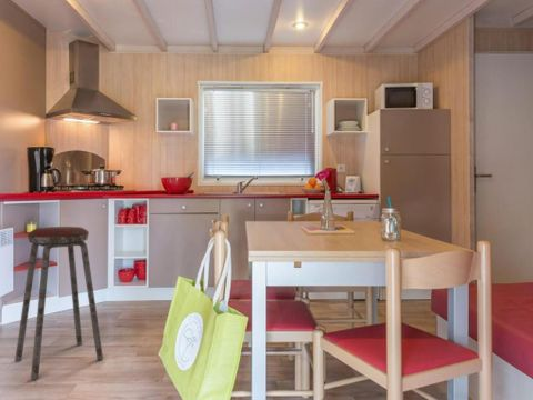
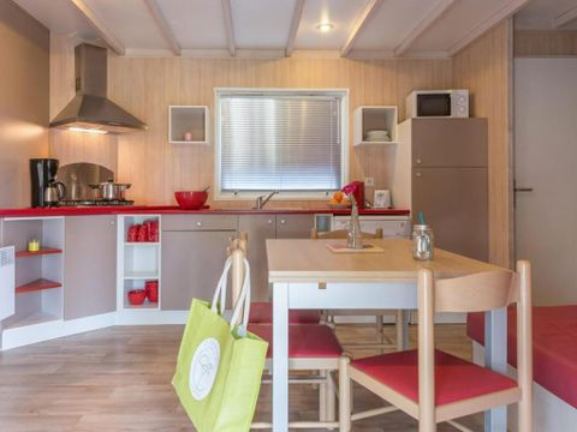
- music stool (71, 289)
